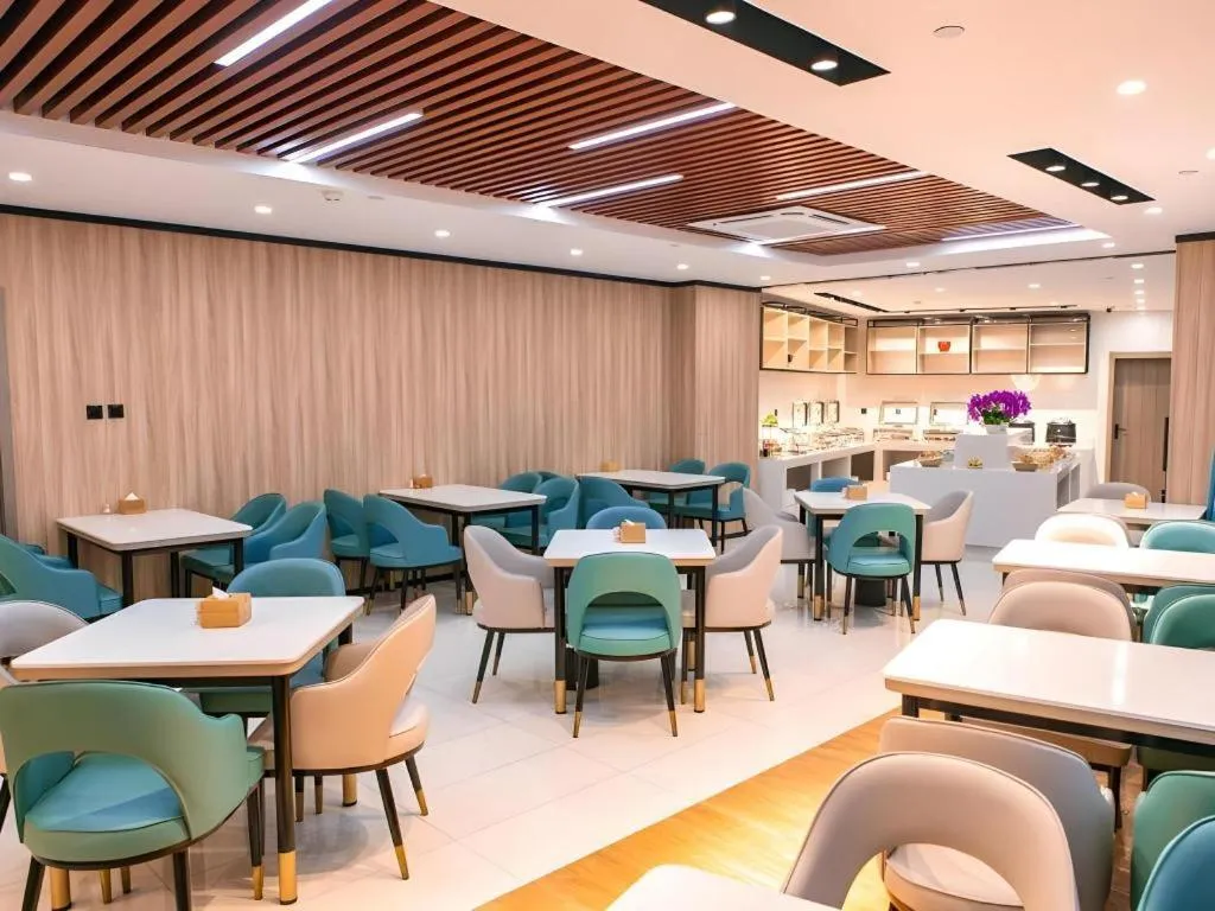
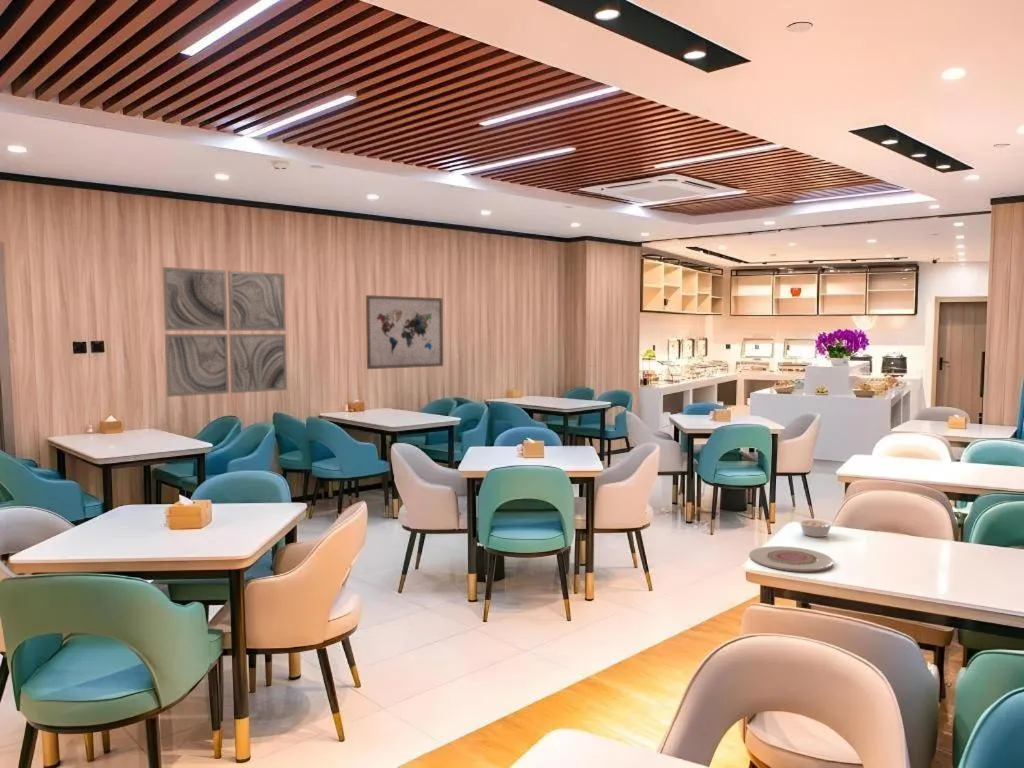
+ legume (816, 527)
+ wall art (406, 332)
+ plate (790, 557)
+ wall art (229, 330)
